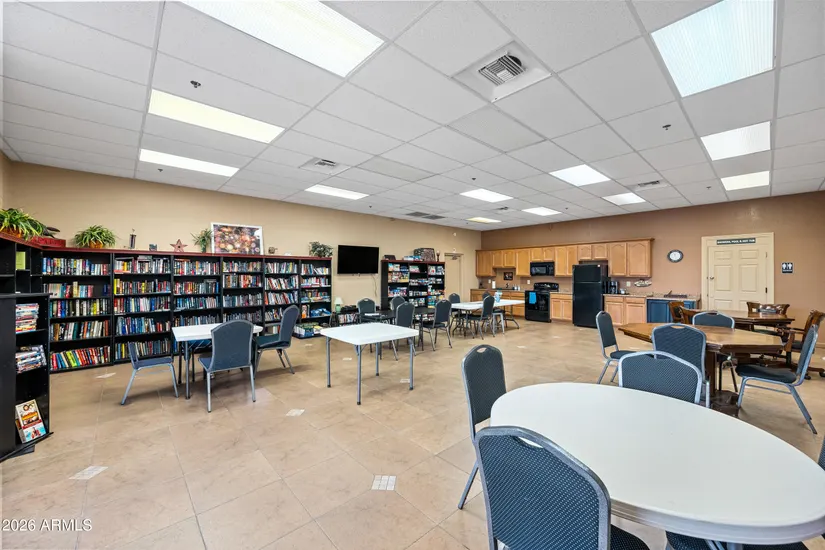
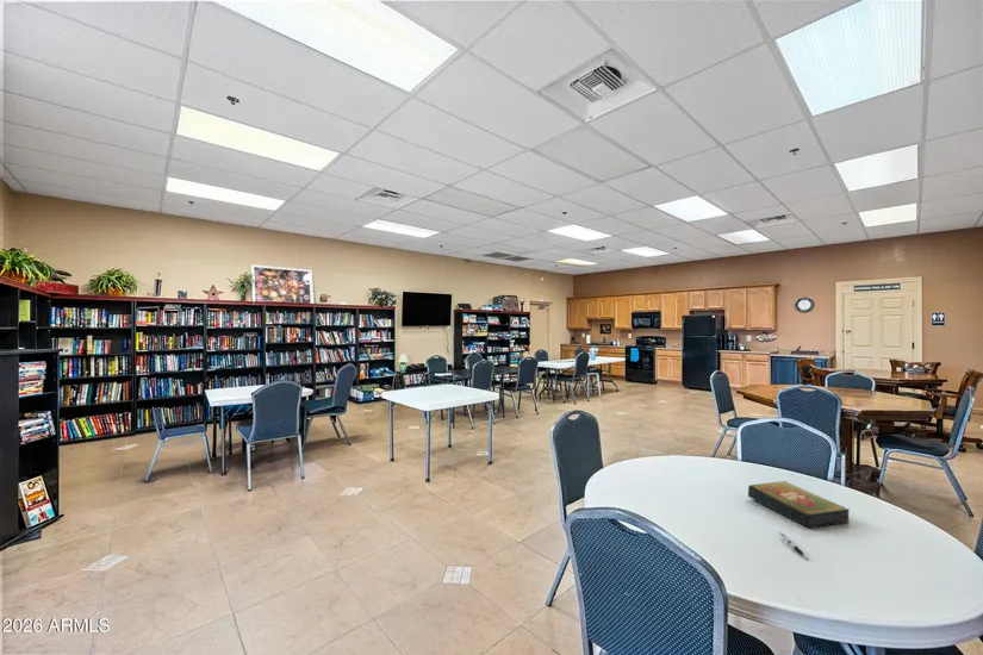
+ pen (792, 544)
+ book (795, 501)
